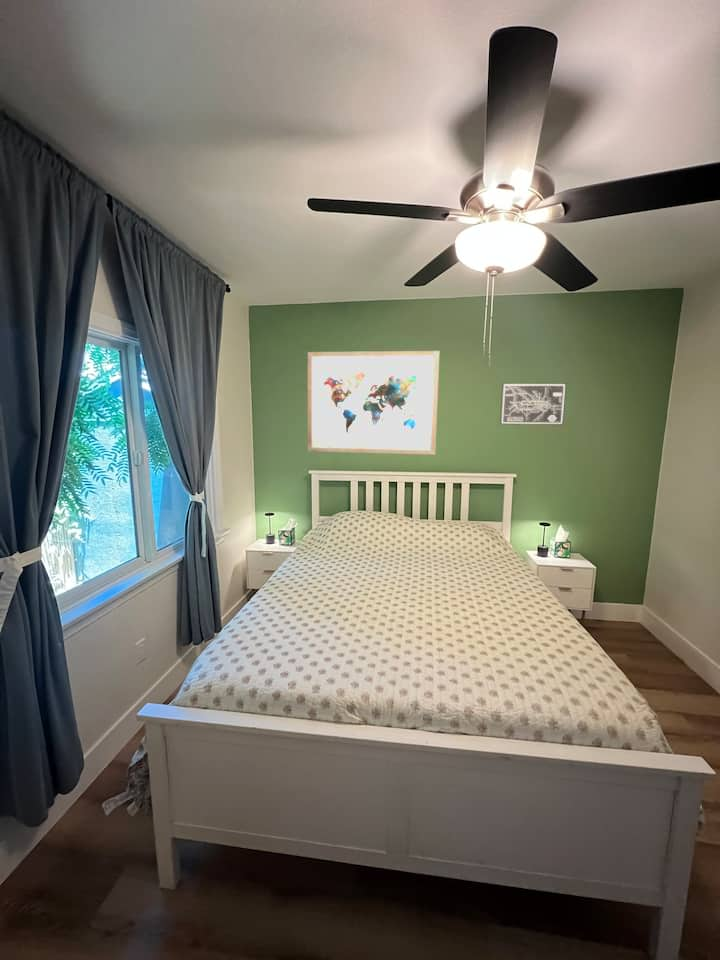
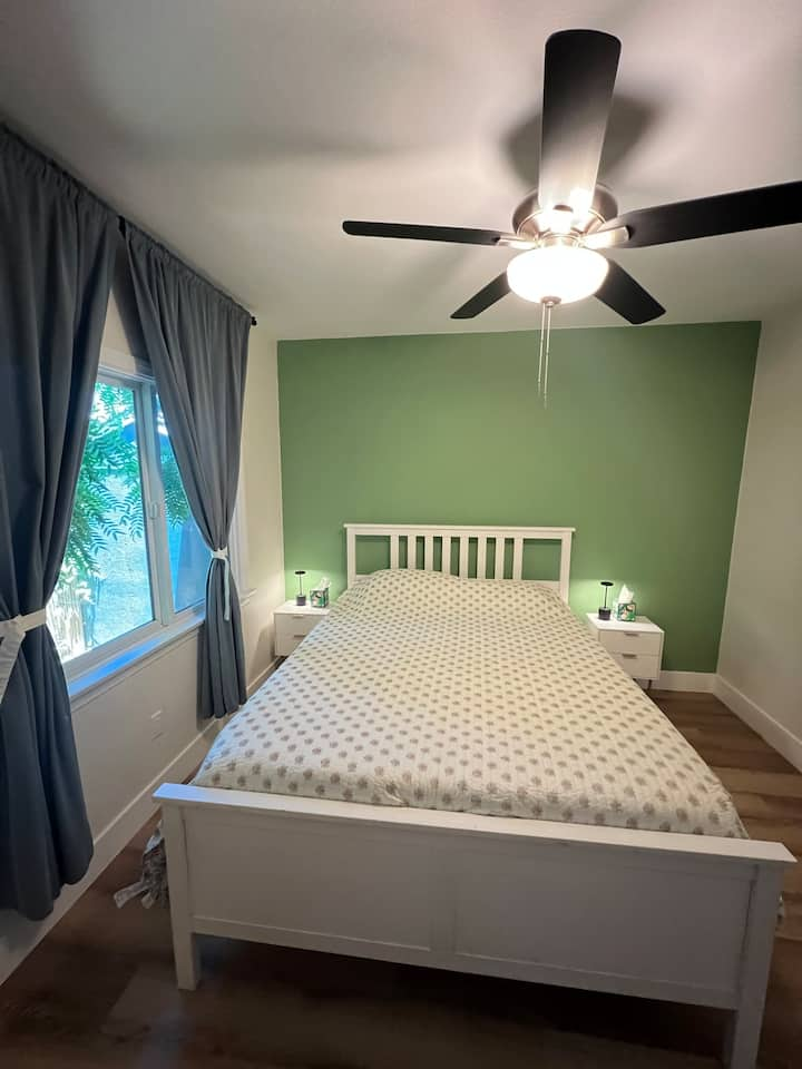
- wall art (371, 403)
- wall art (532, 404)
